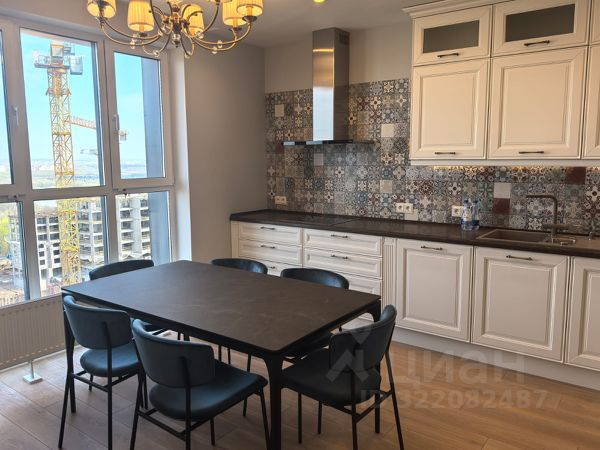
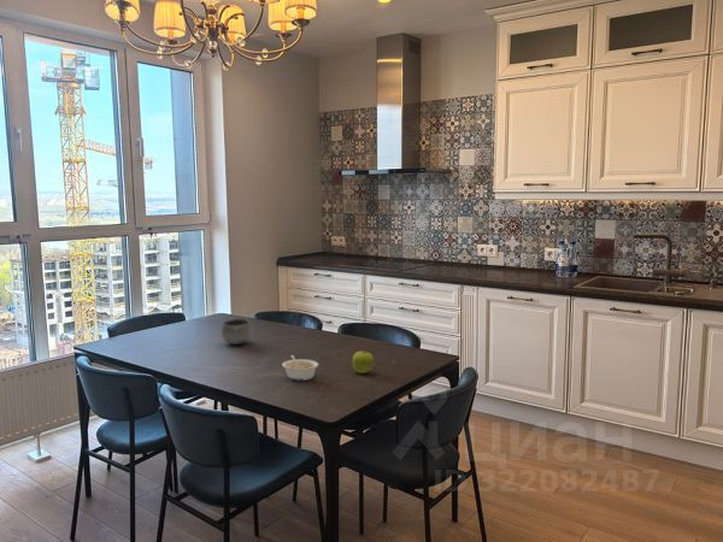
+ legume (299, 369)
+ bowl (236, 332)
+ fruit (363, 361)
